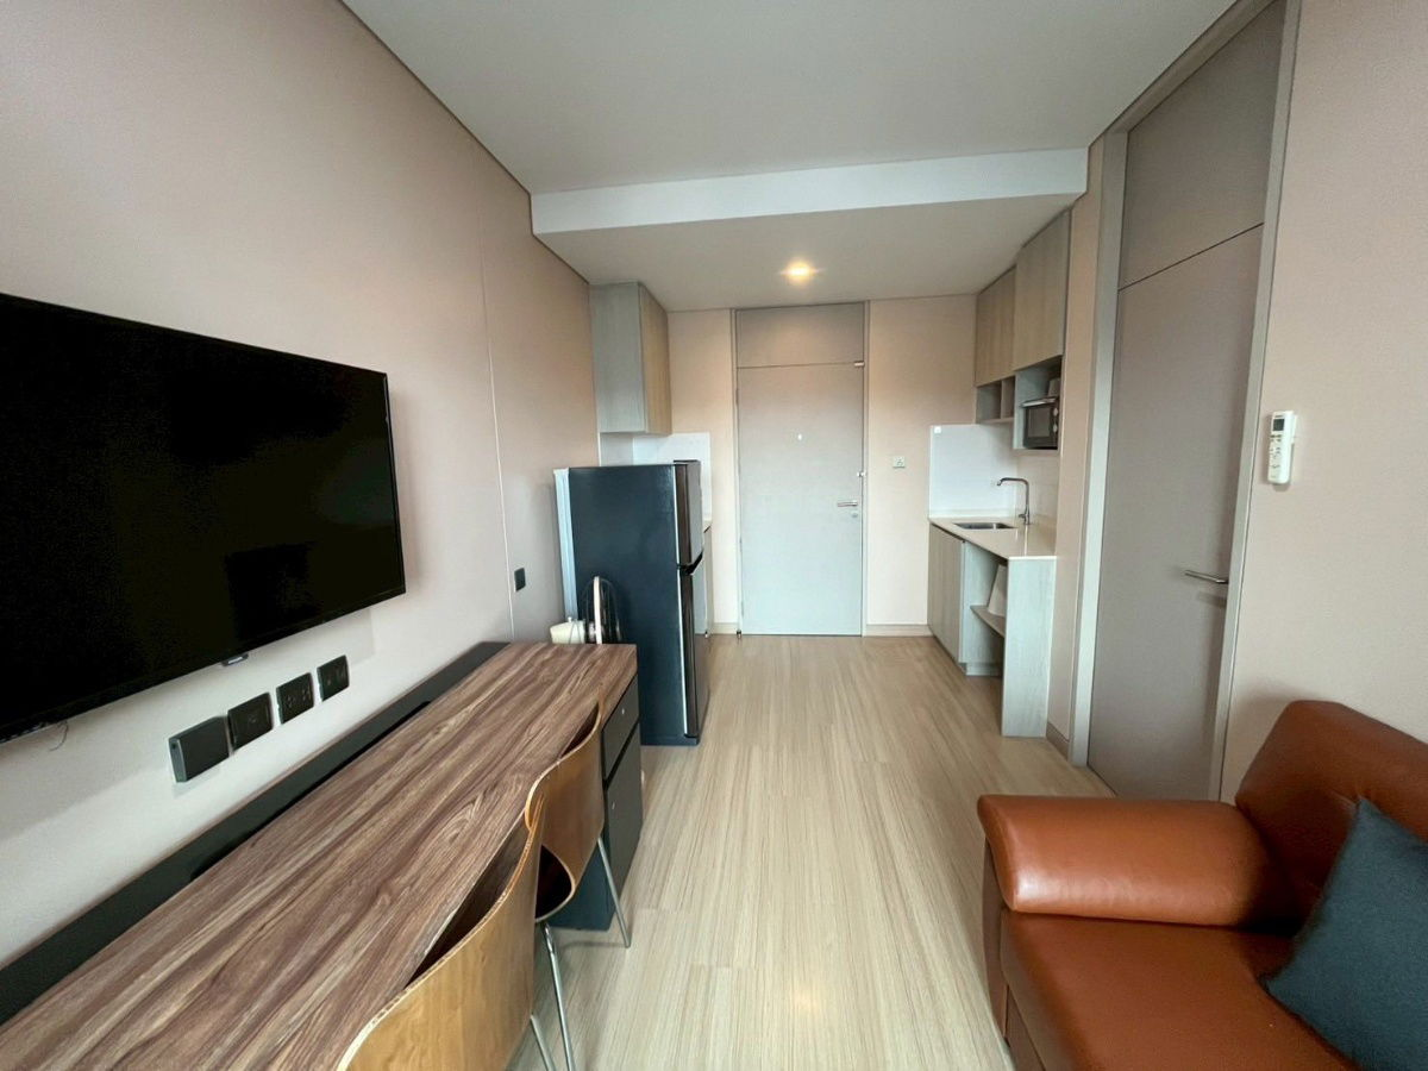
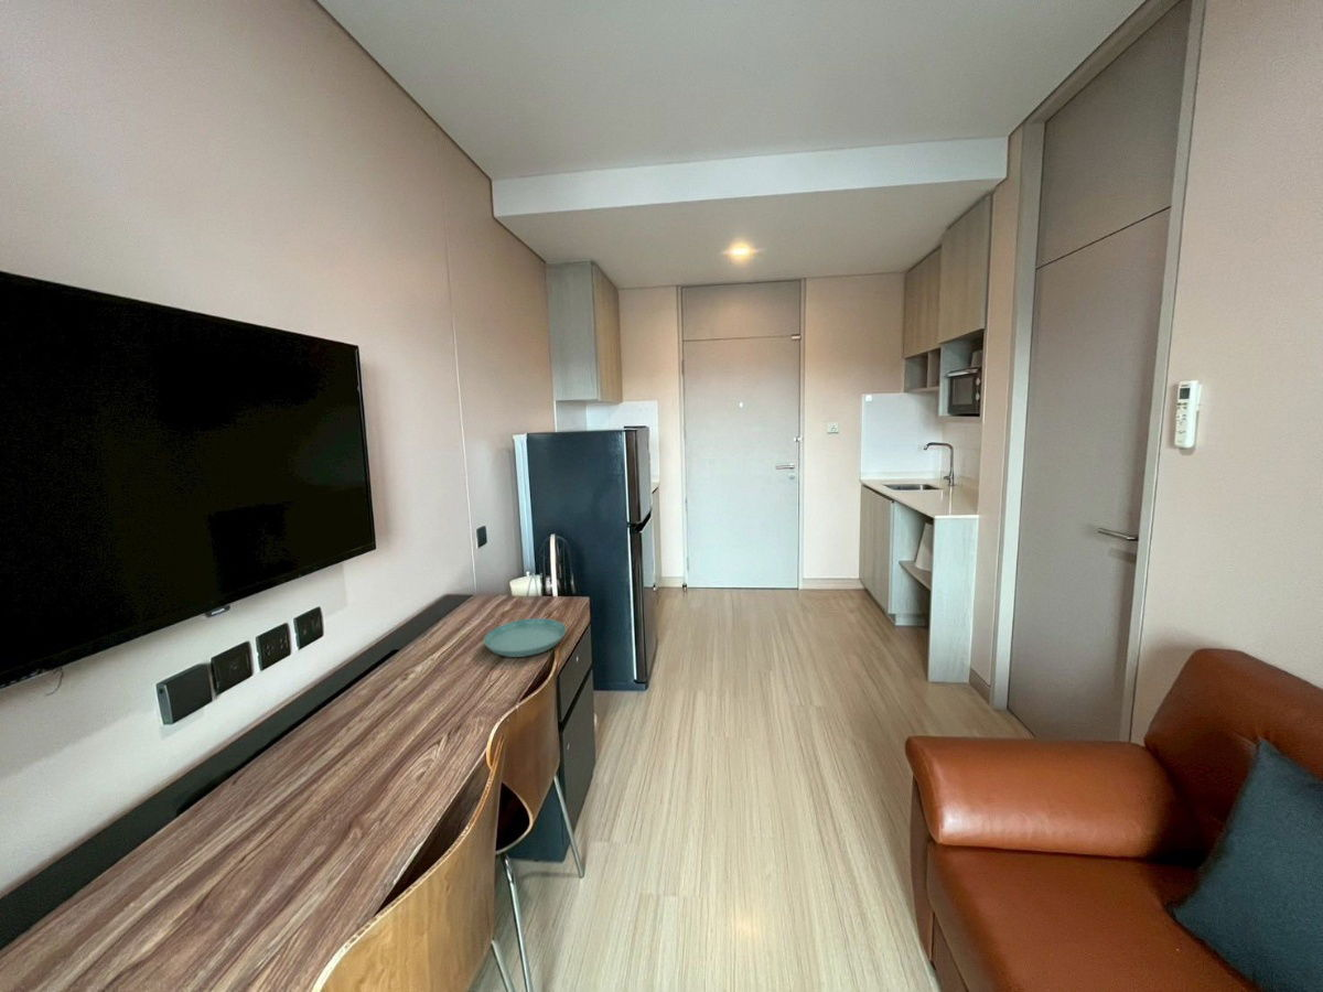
+ saucer (526, 637)
